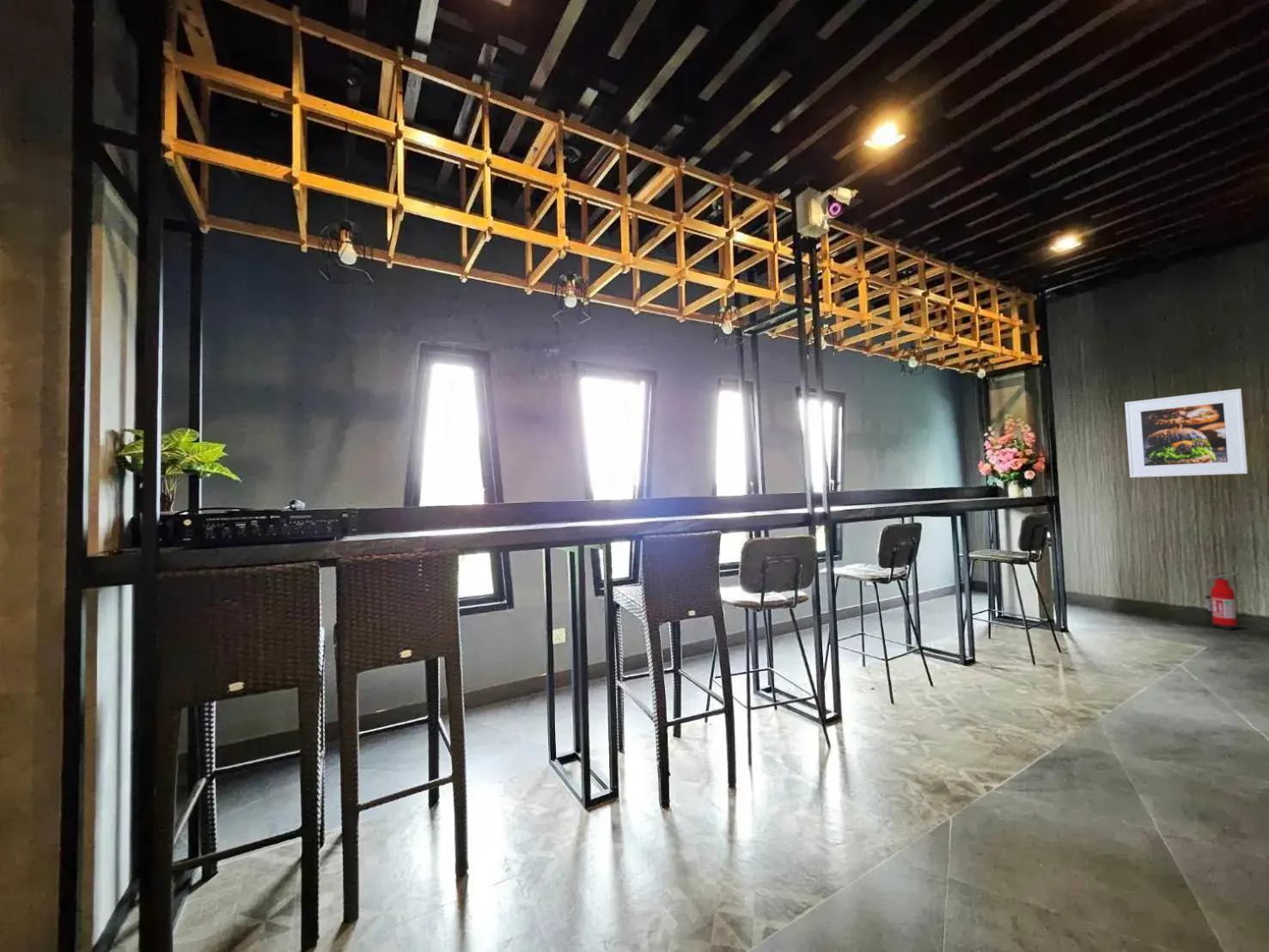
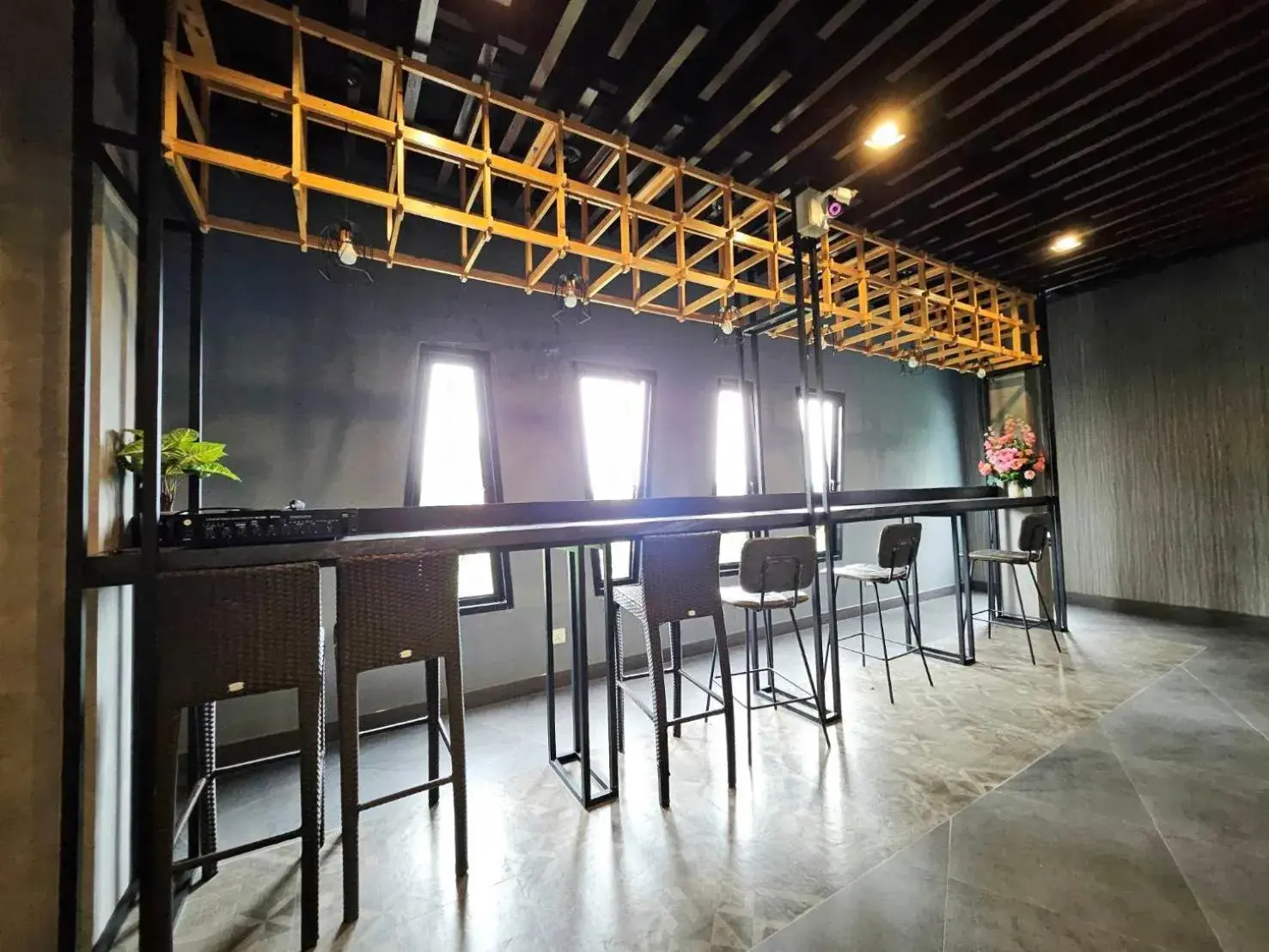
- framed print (1182, 436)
- fire extinguisher (1221, 599)
